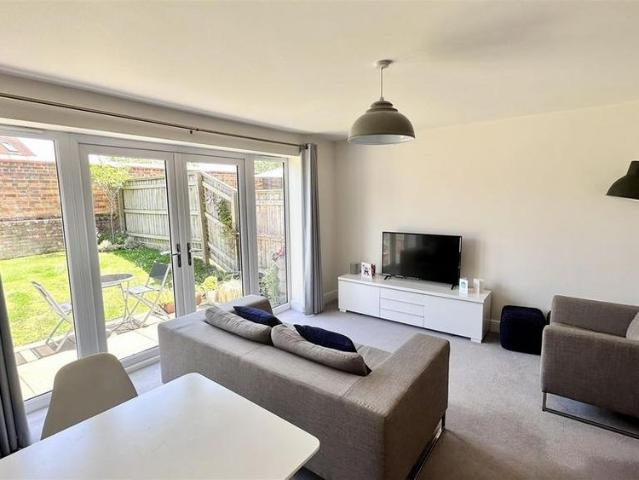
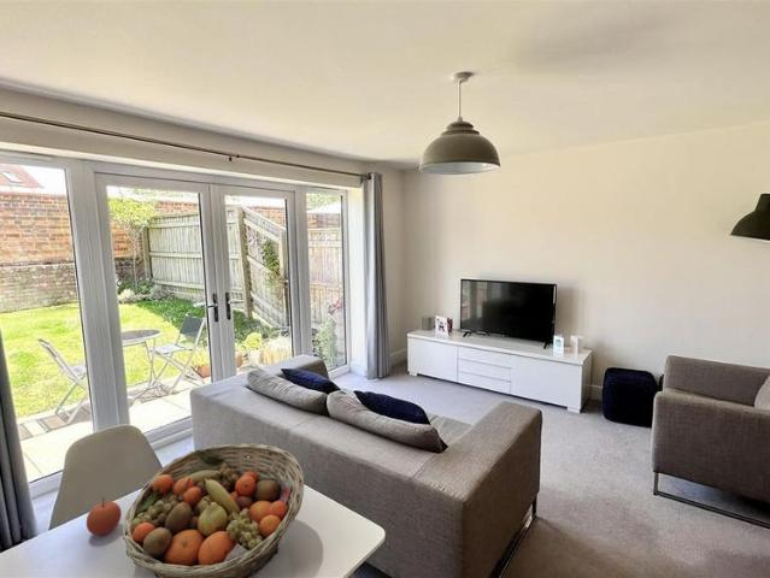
+ apple (104, 514)
+ fruit basket (218, 509)
